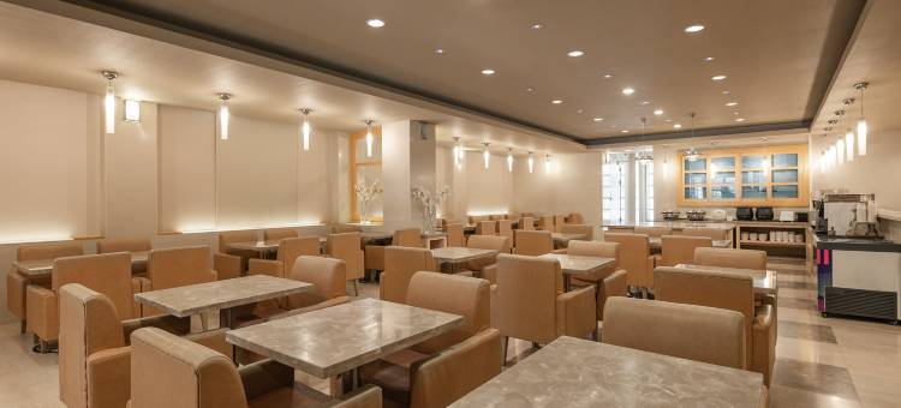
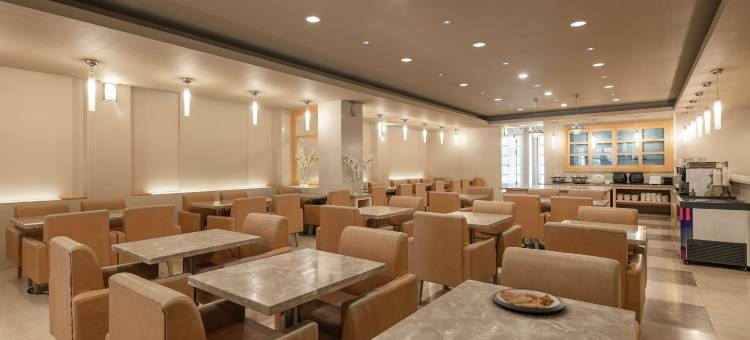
+ dish (527, 298)
